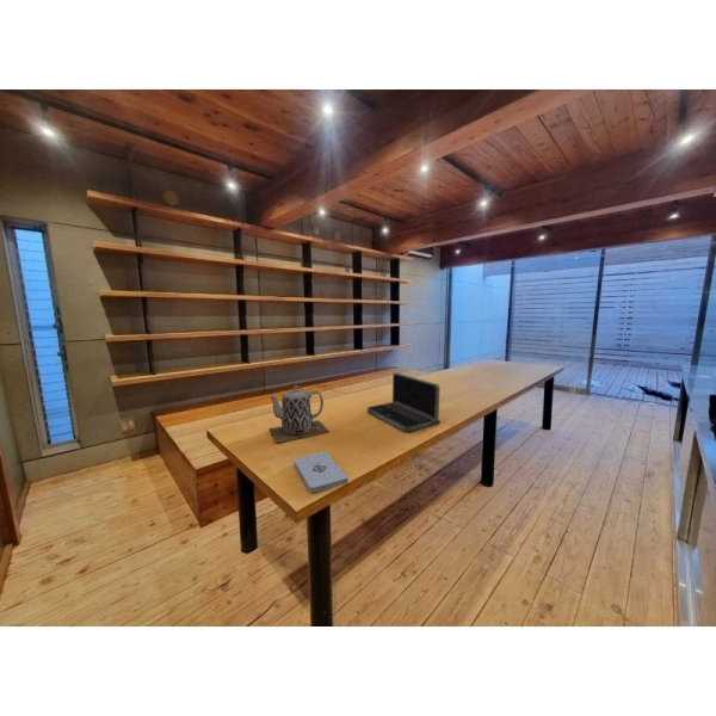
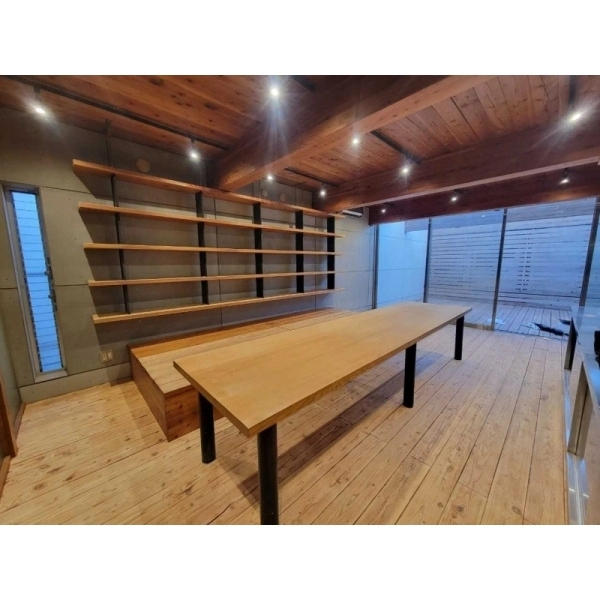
- teapot (297, 408)
- laptop (401, 397)
- notepad (319, 469)
